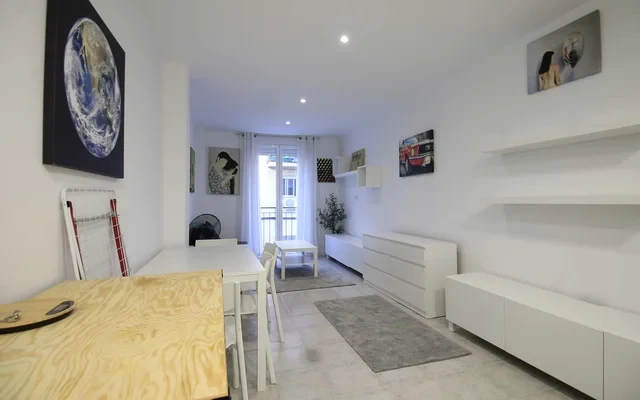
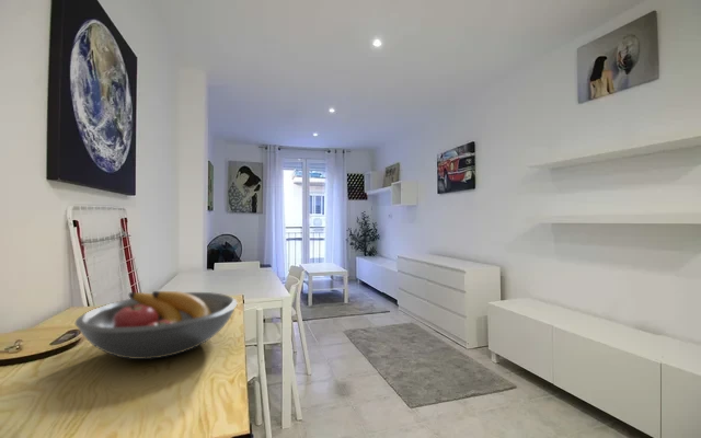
+ fruit bowl (164, 321)
